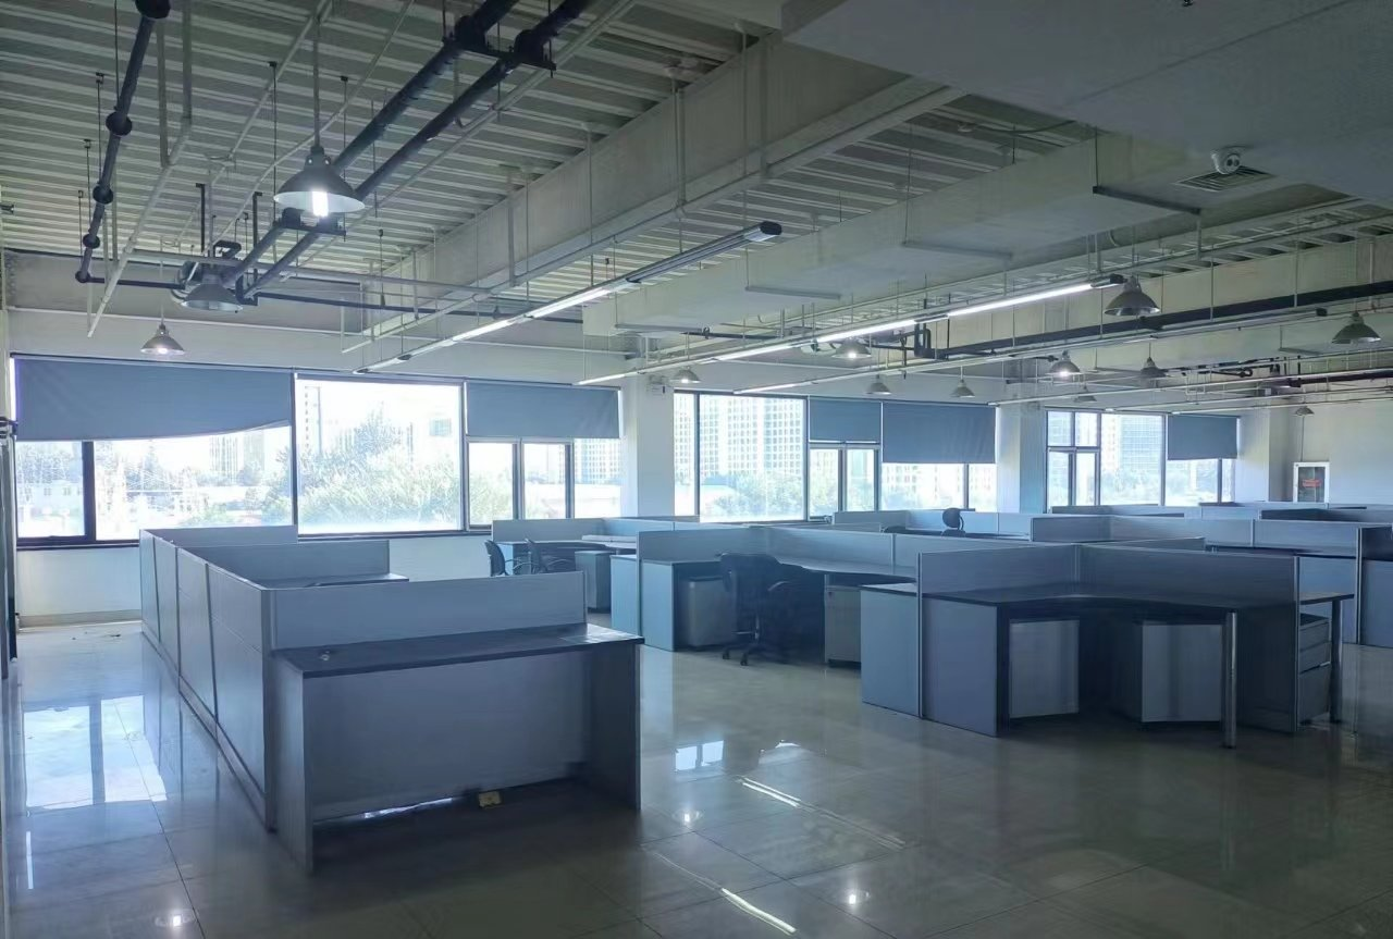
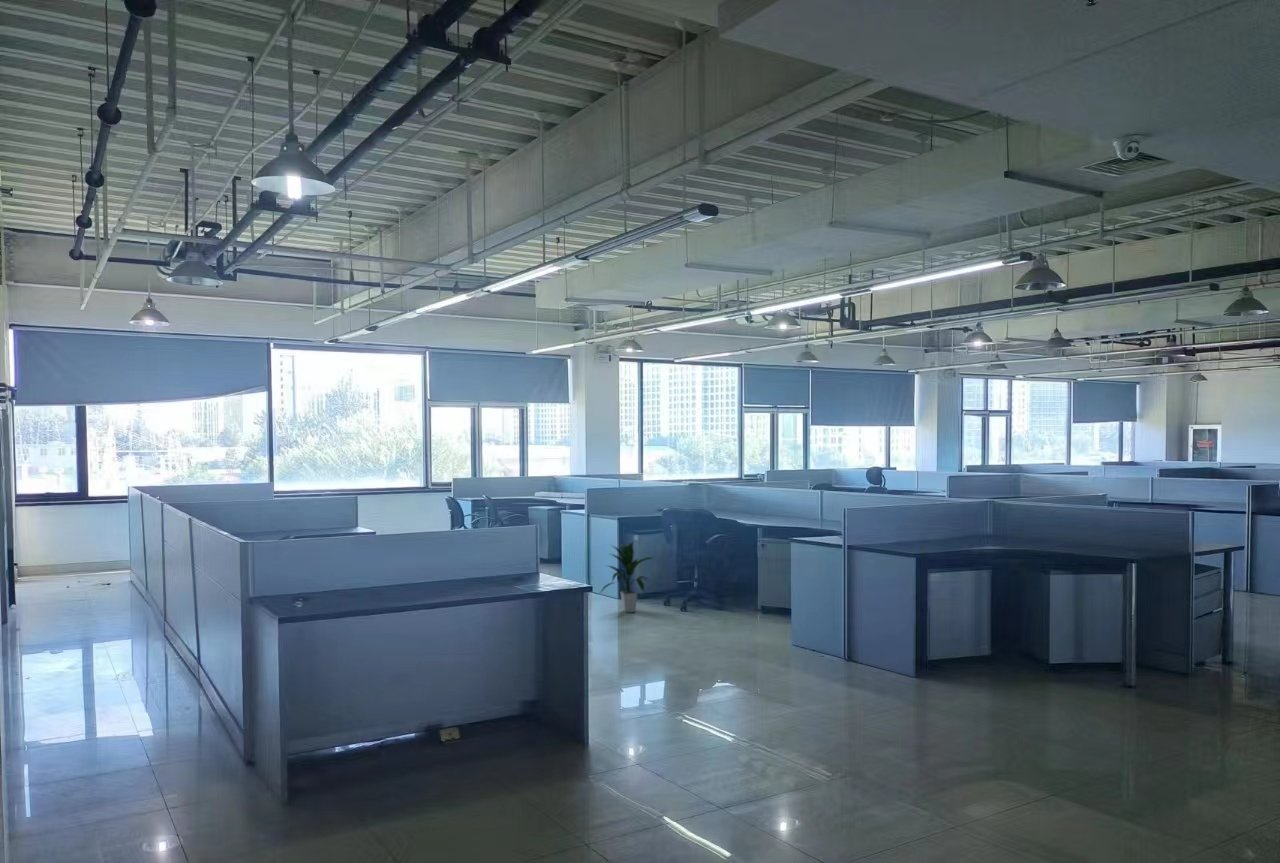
+ indoor plant (625, 575)
